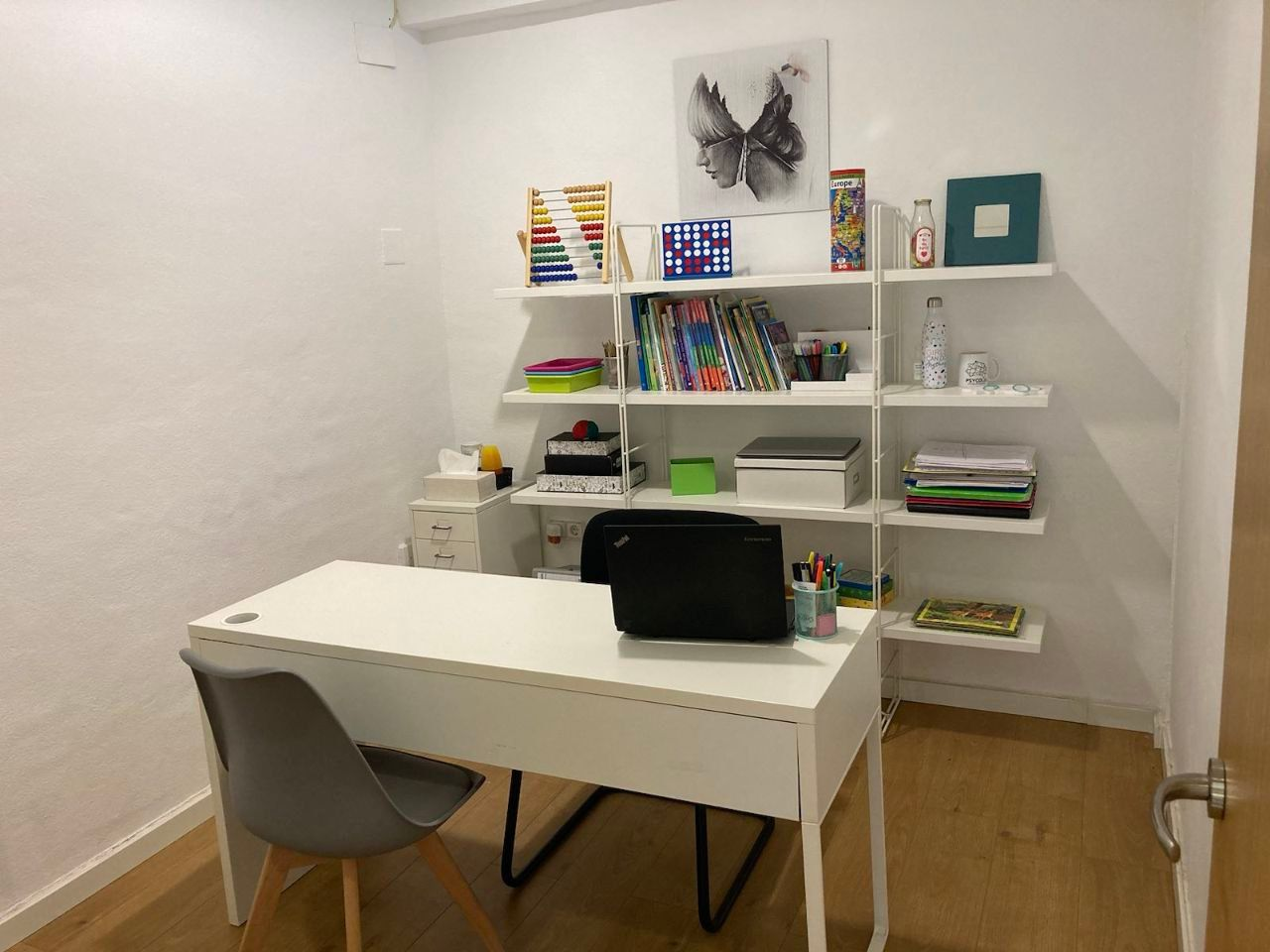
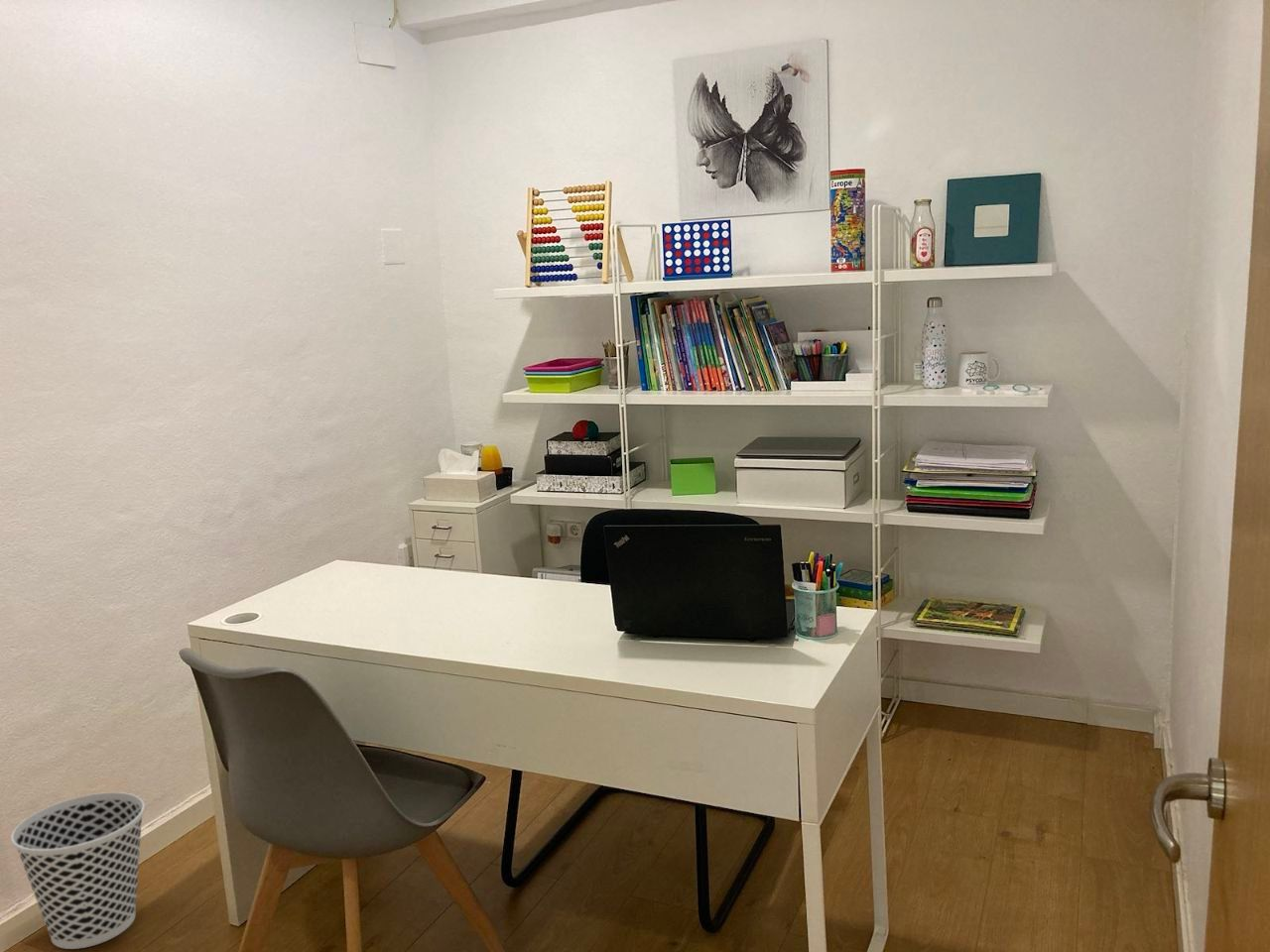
+ wastebasket (86, 873)
